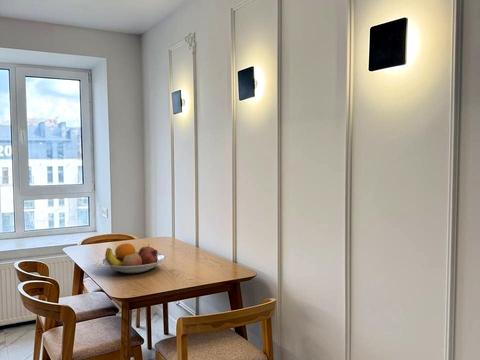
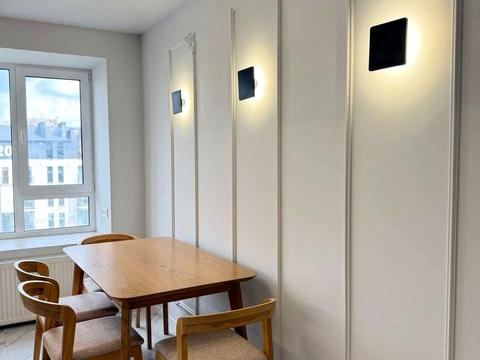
- fruit bowl (134, 256)
